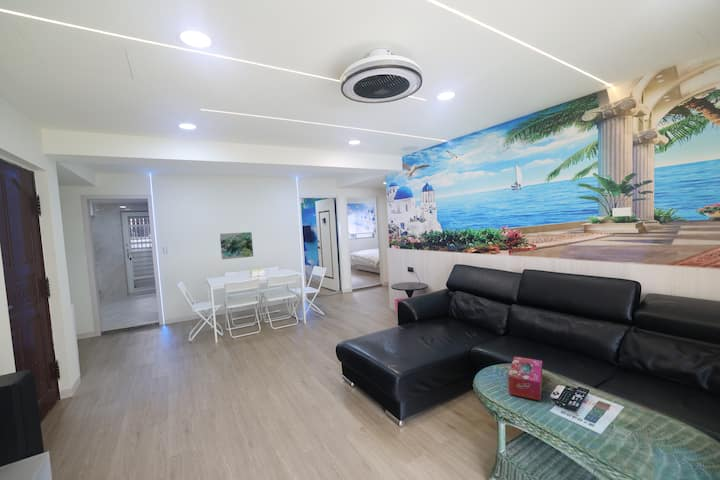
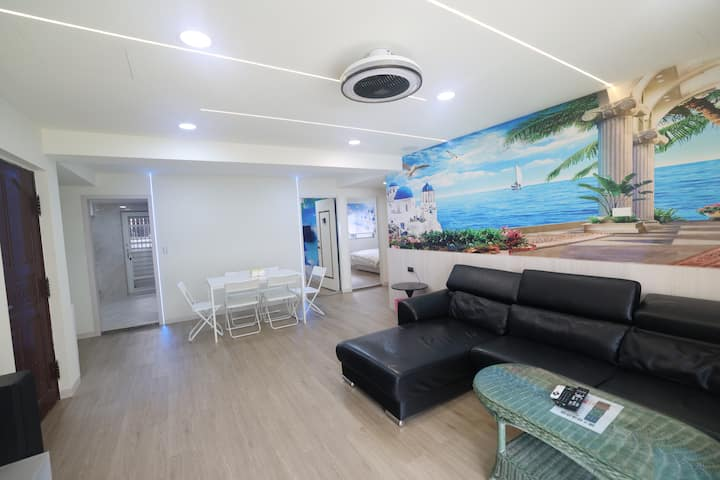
- wall art (236, 245)
- tissue box (526, 376)
